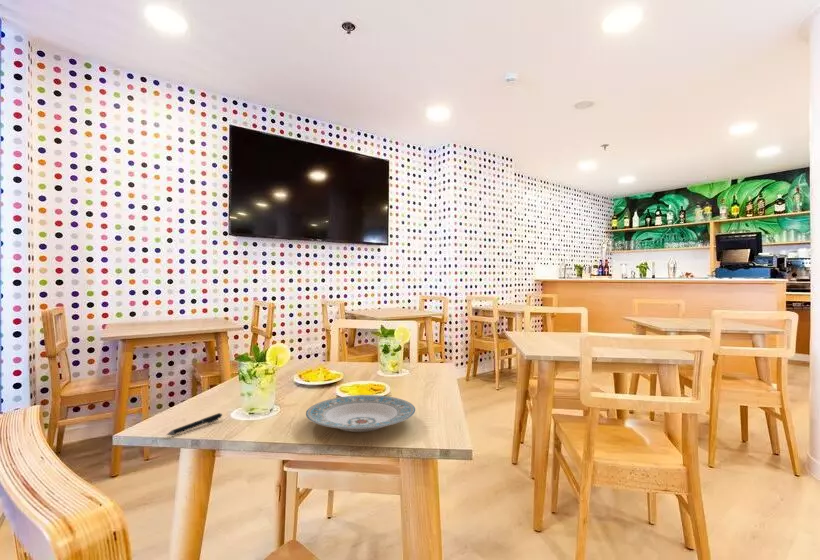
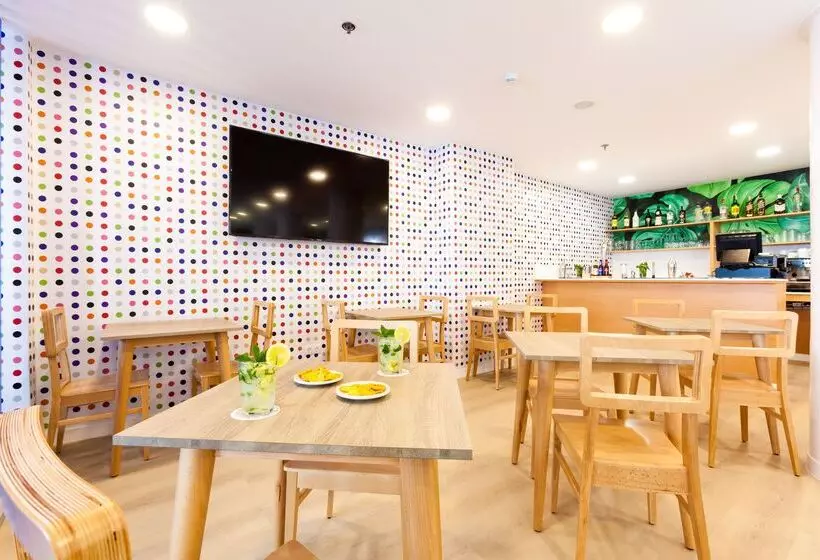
- plate (361, 416)
- pen (195, 424)
